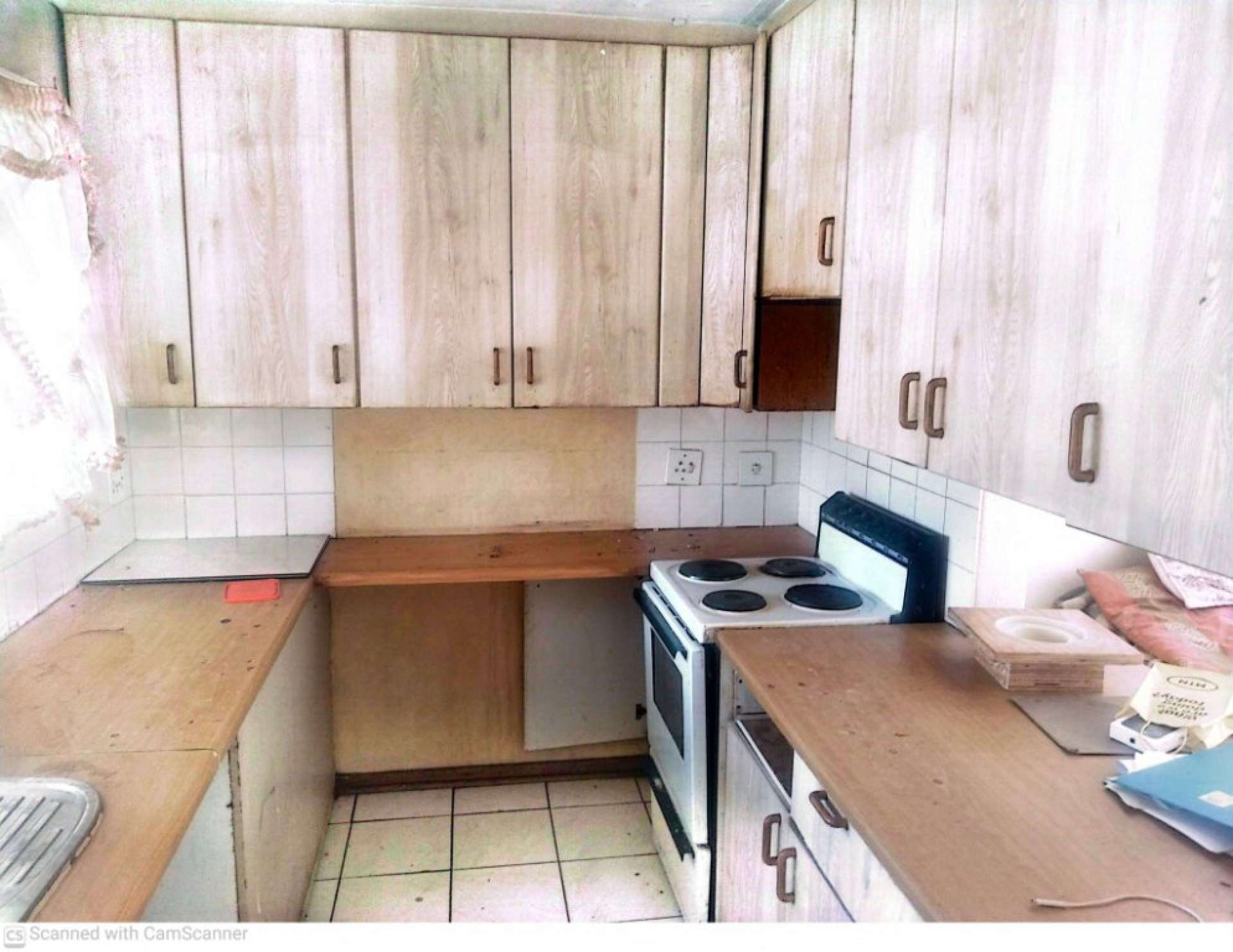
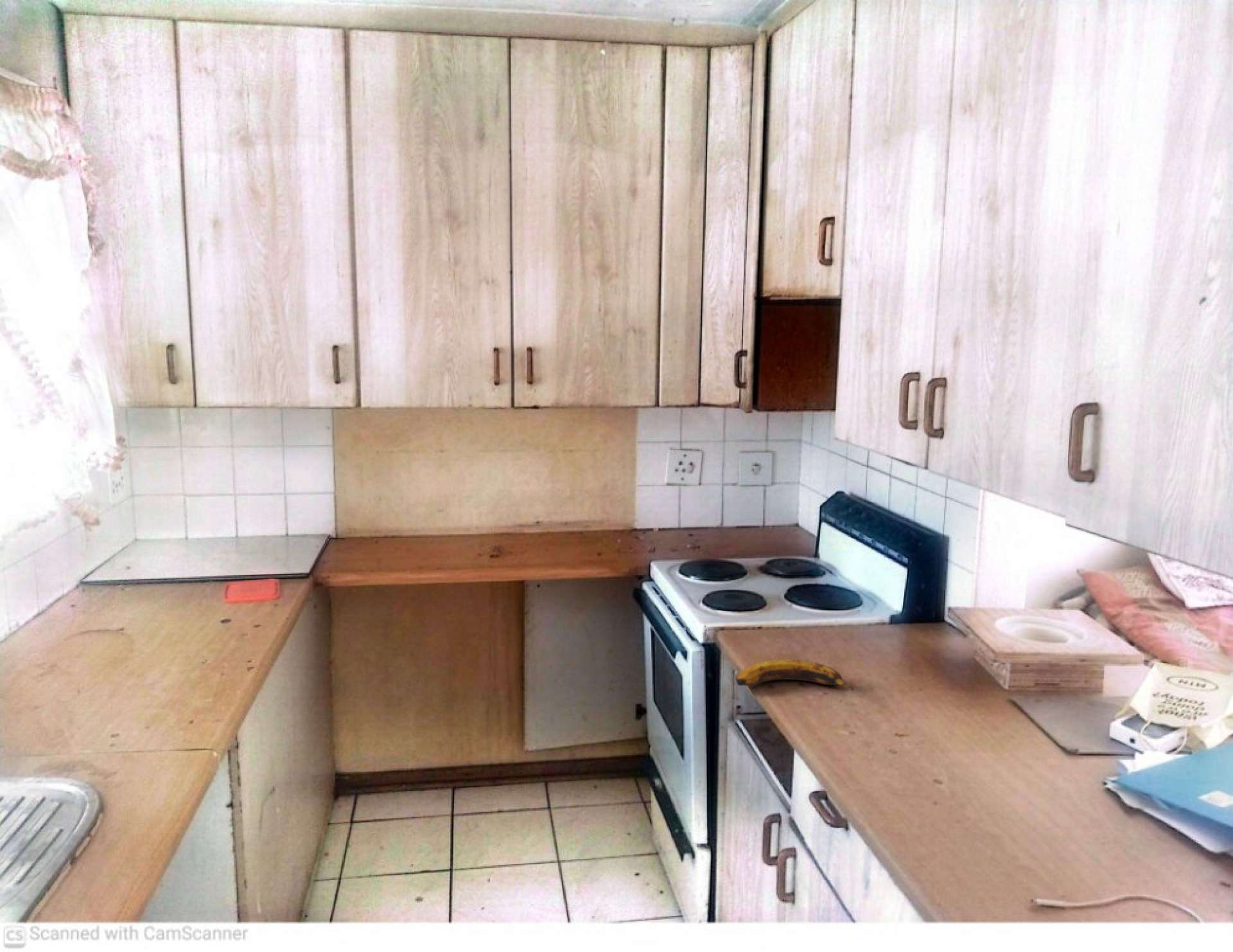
+ banana (791, 677)
